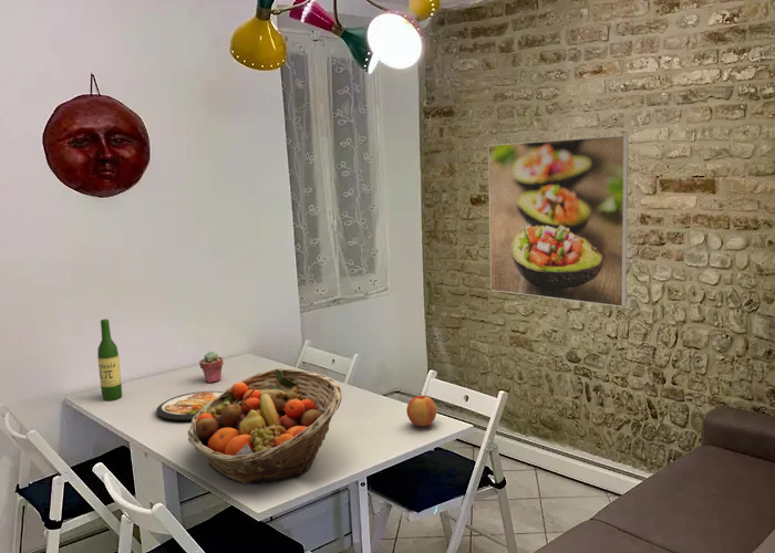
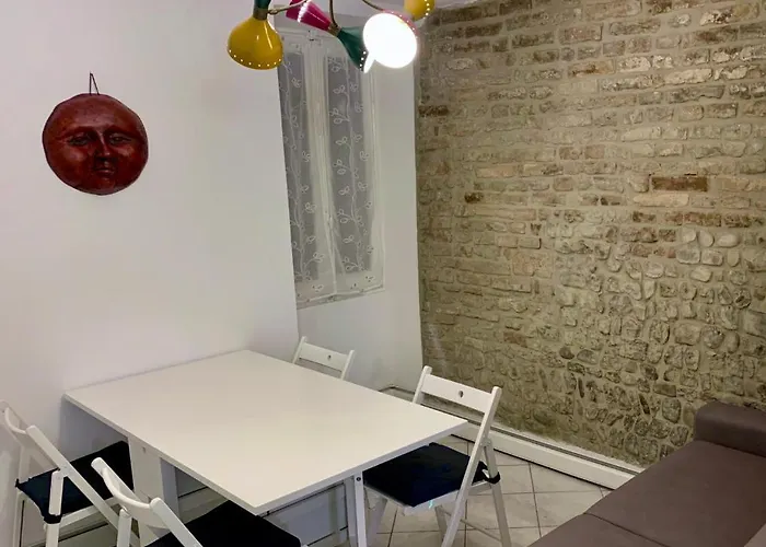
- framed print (552, 220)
- wine bottle (107, 358)
- potted succulent (211, 365)
- dish (198, 403)
- apple (422, 409)
- fruit basket (266, 422)
